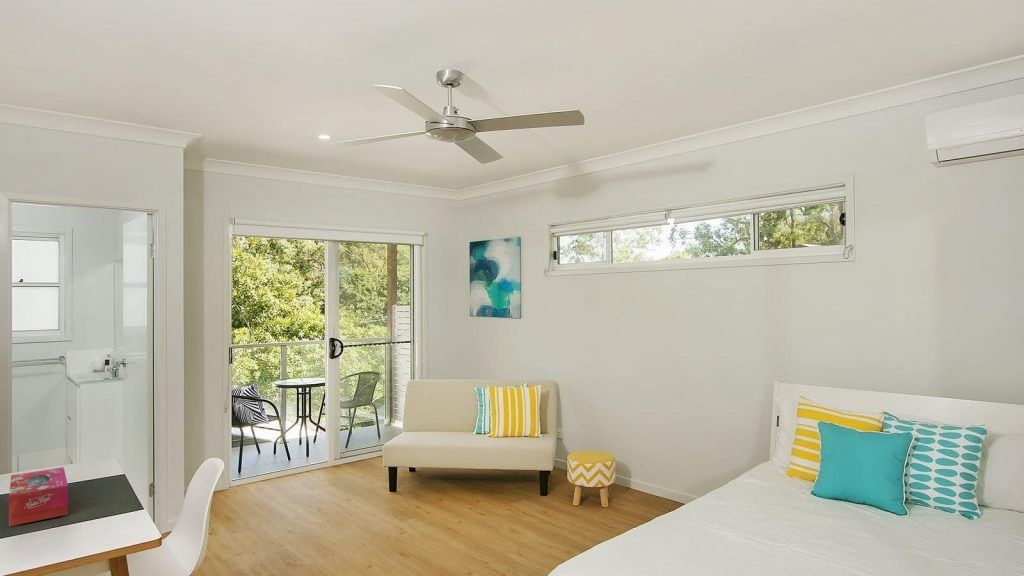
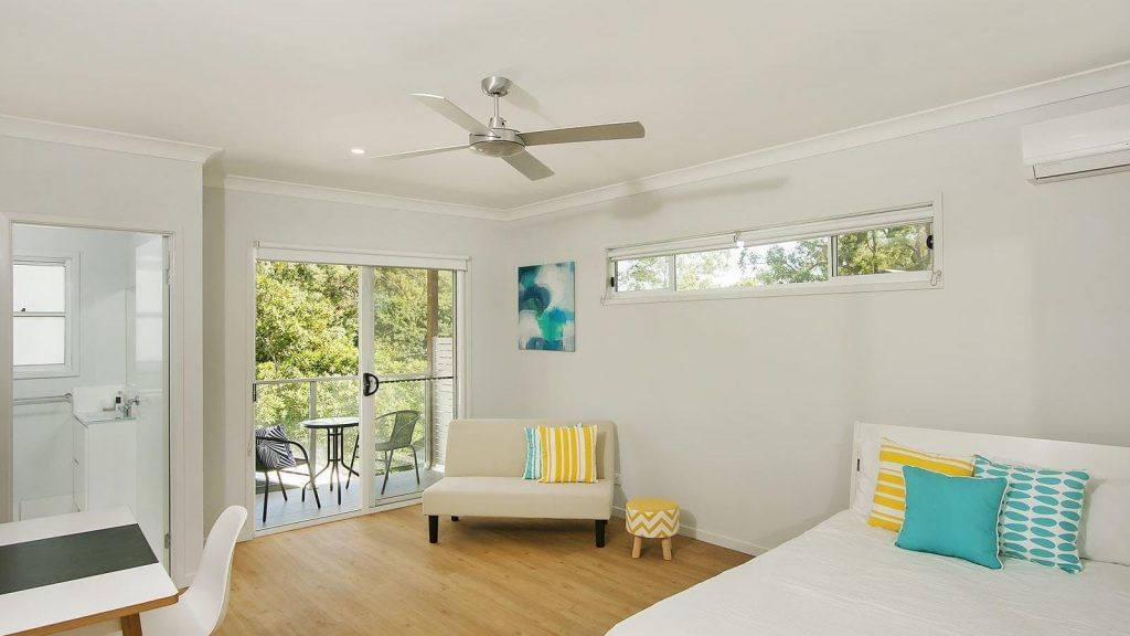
- tissue box (38, 494)
